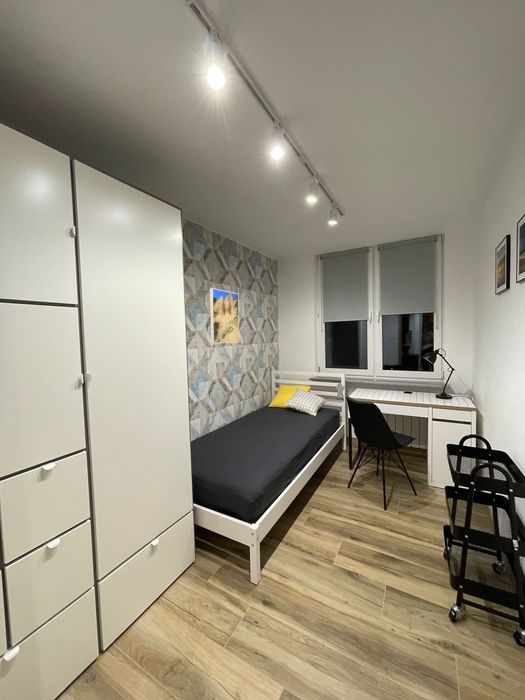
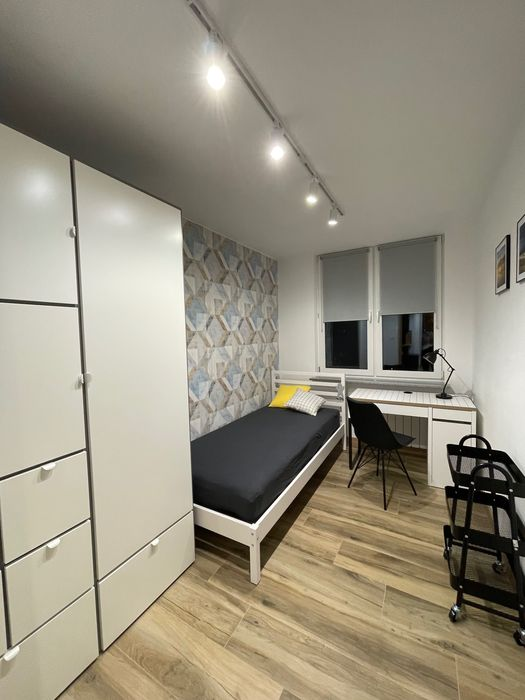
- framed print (225, 317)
